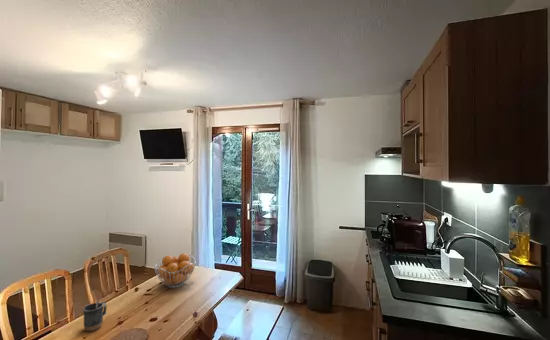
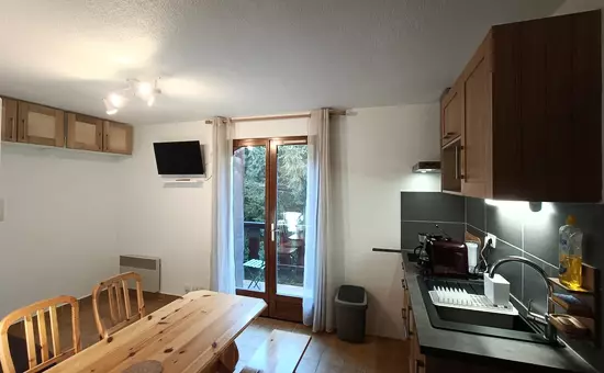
- mug (96, 314)
- fruit basket (175, 269)
